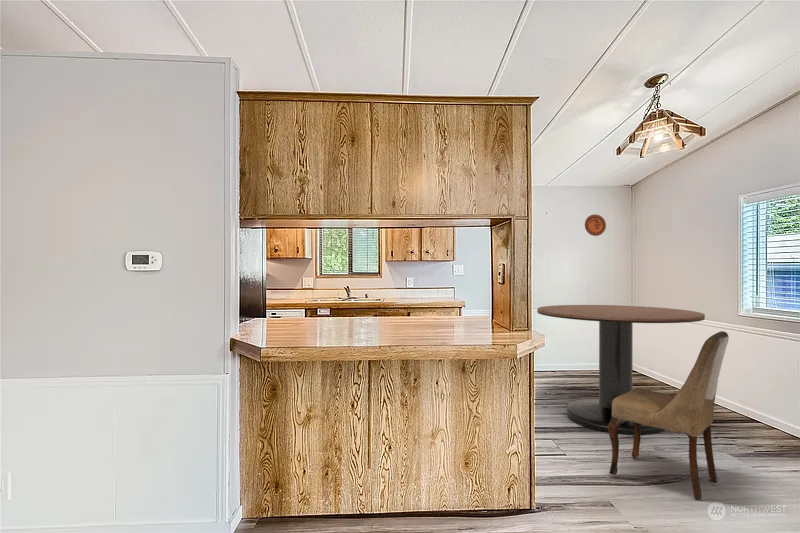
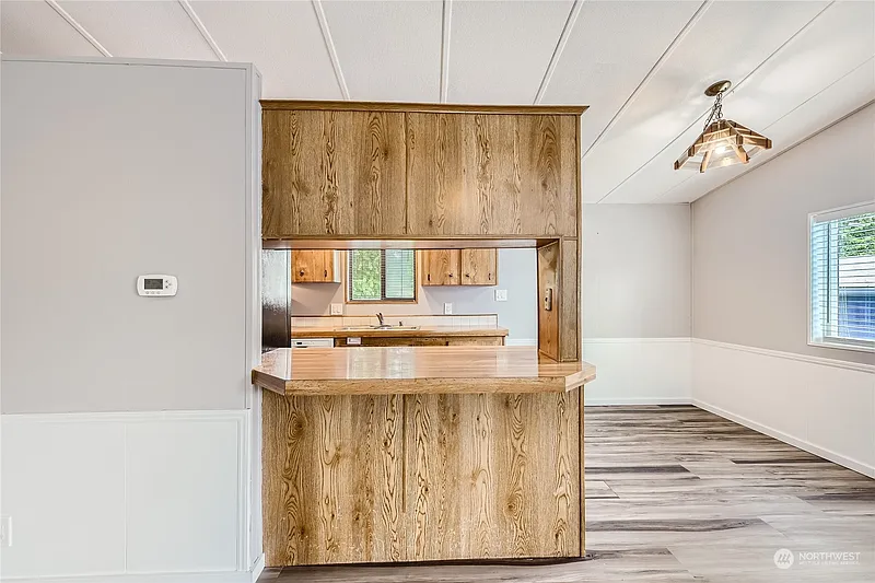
- dining table (615, 364)
- dining chair (664, 403)
- decorative plate (595, 225)
